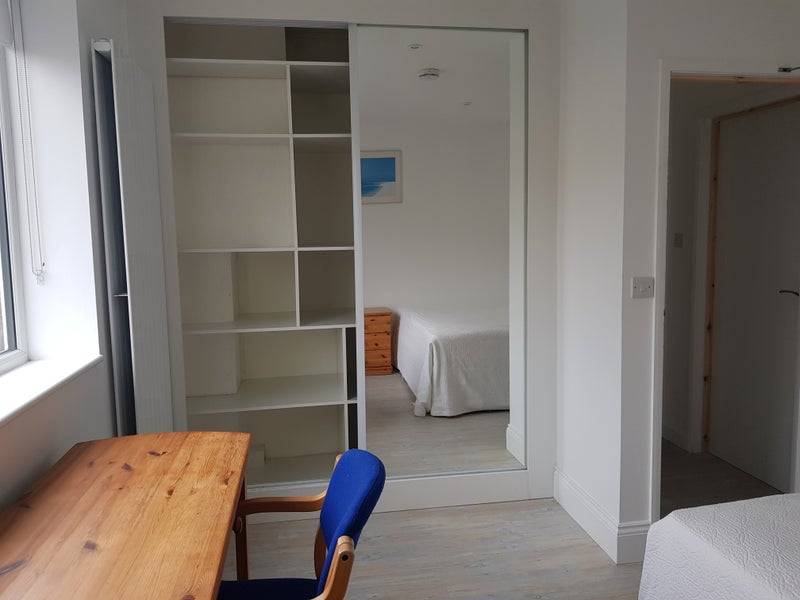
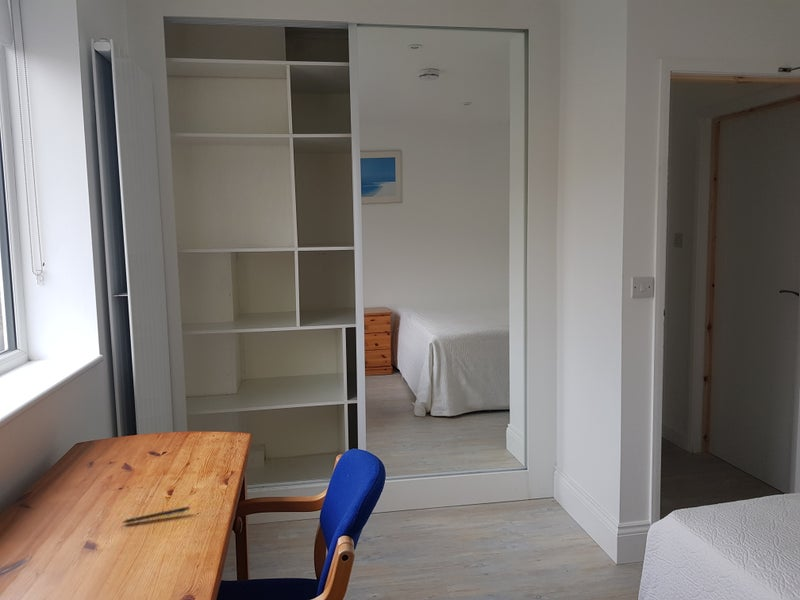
+ pen (156, 515)
